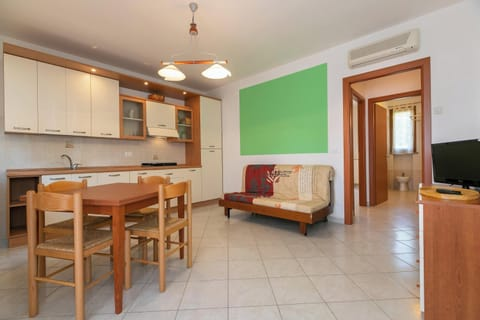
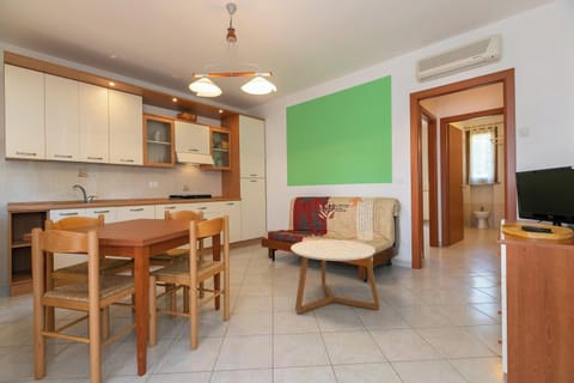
+ coffee table (324, 274)
